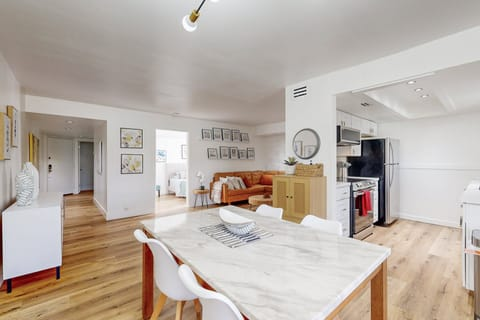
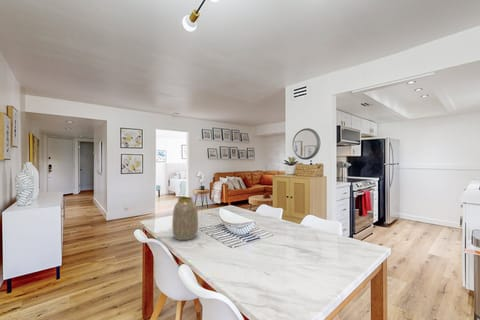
+ vase (185, 217)
